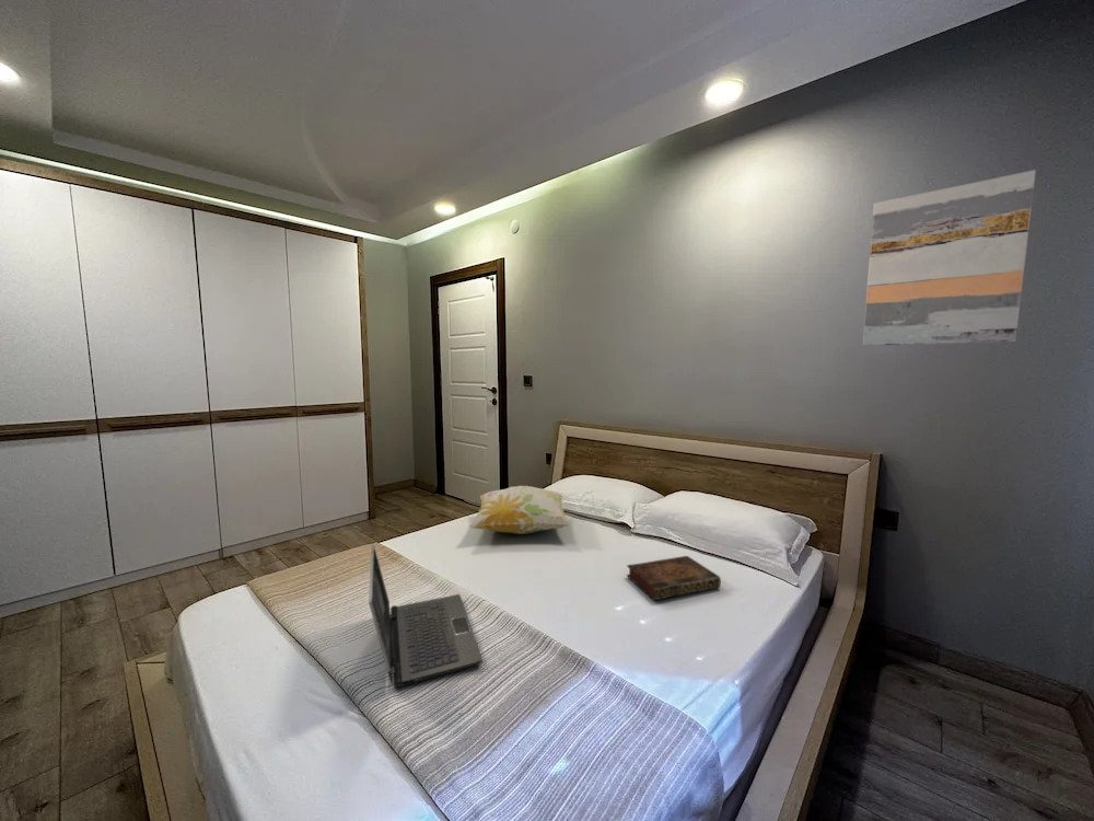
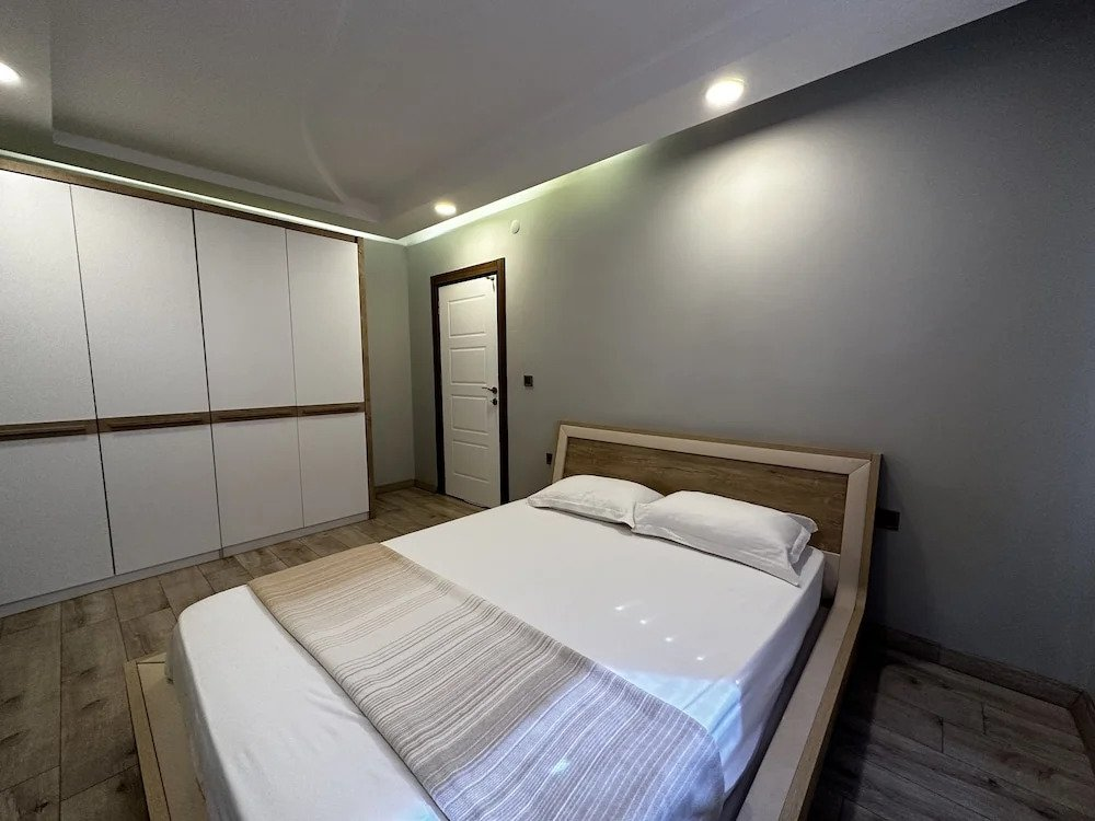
- decorative pillow (521, 508)
- wall art (939, 267)
- book (672, 576)
- laptop (422, 601)
